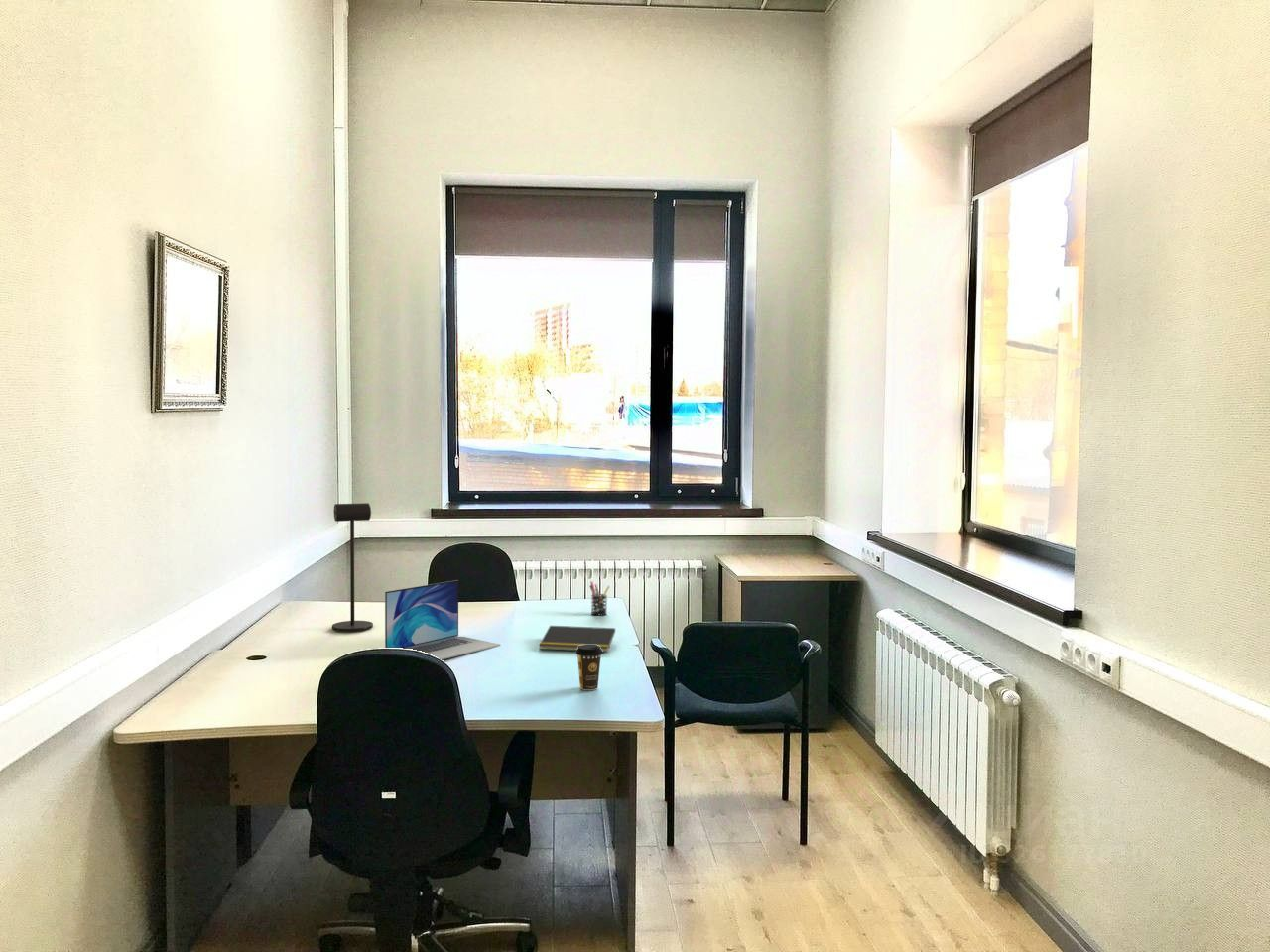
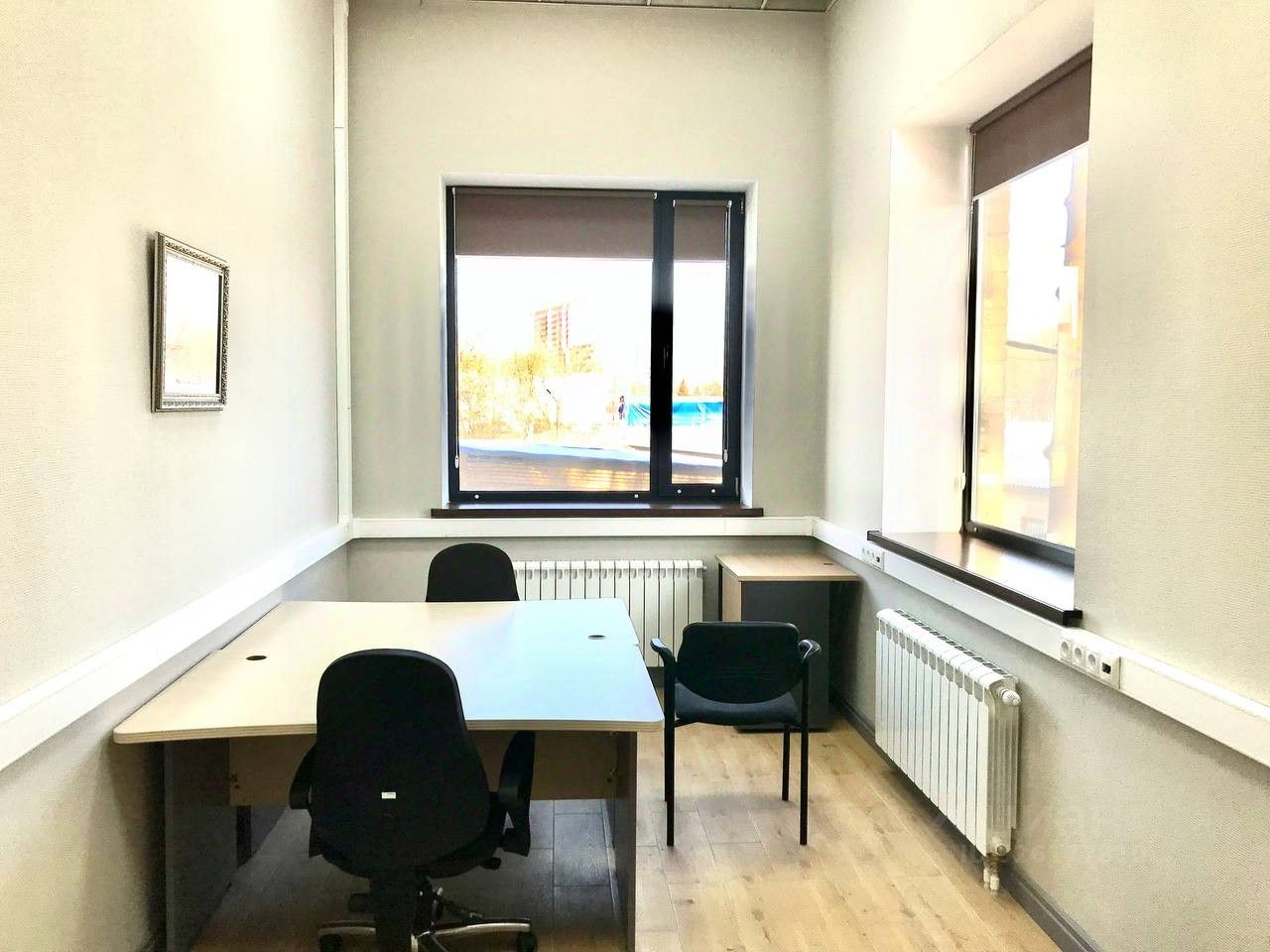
- coffee cup (588, 666)
- pen holder (597, 598)
- notepad (577, 638)
- laptop (444, 619)
- desk lamp (352, 565)
